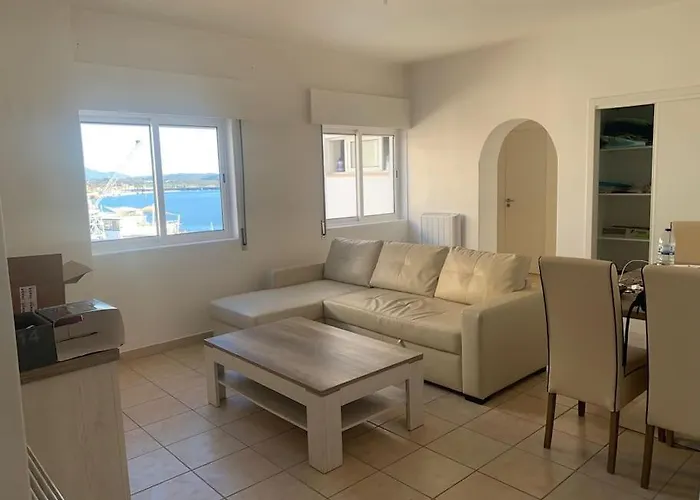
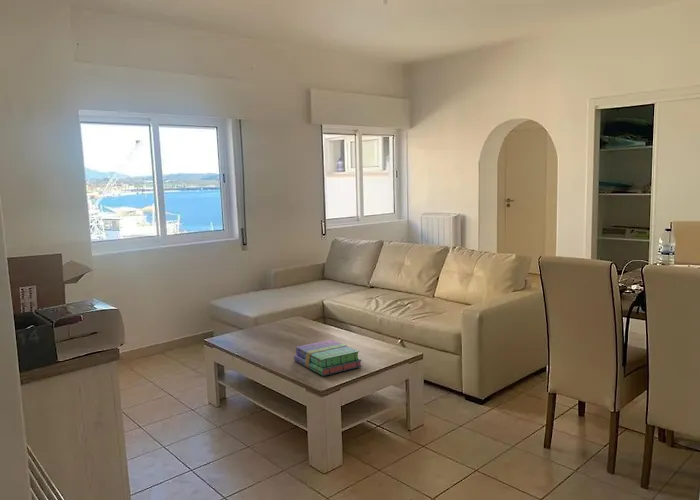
+ books (327, 356)
